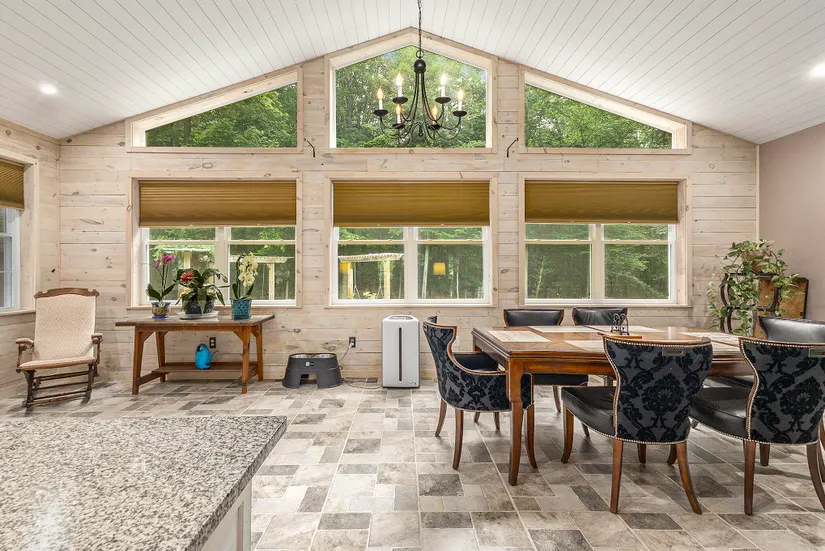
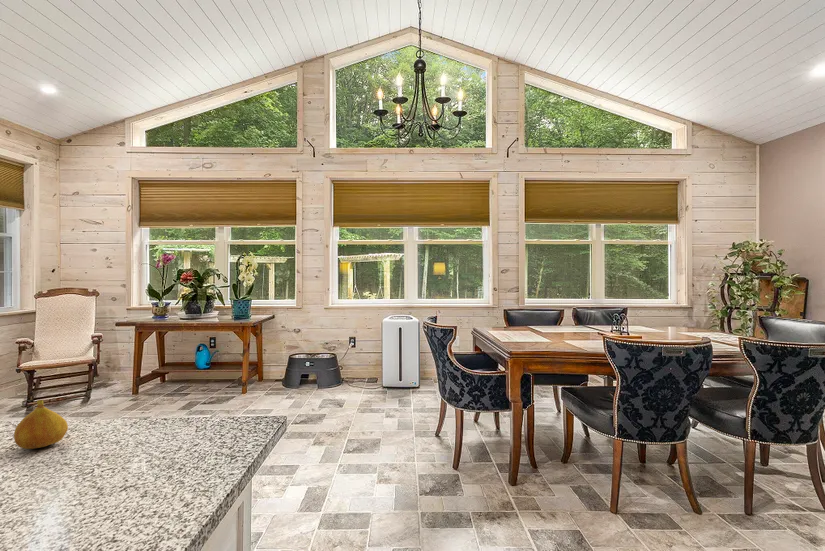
+ fruit (40, 422)
